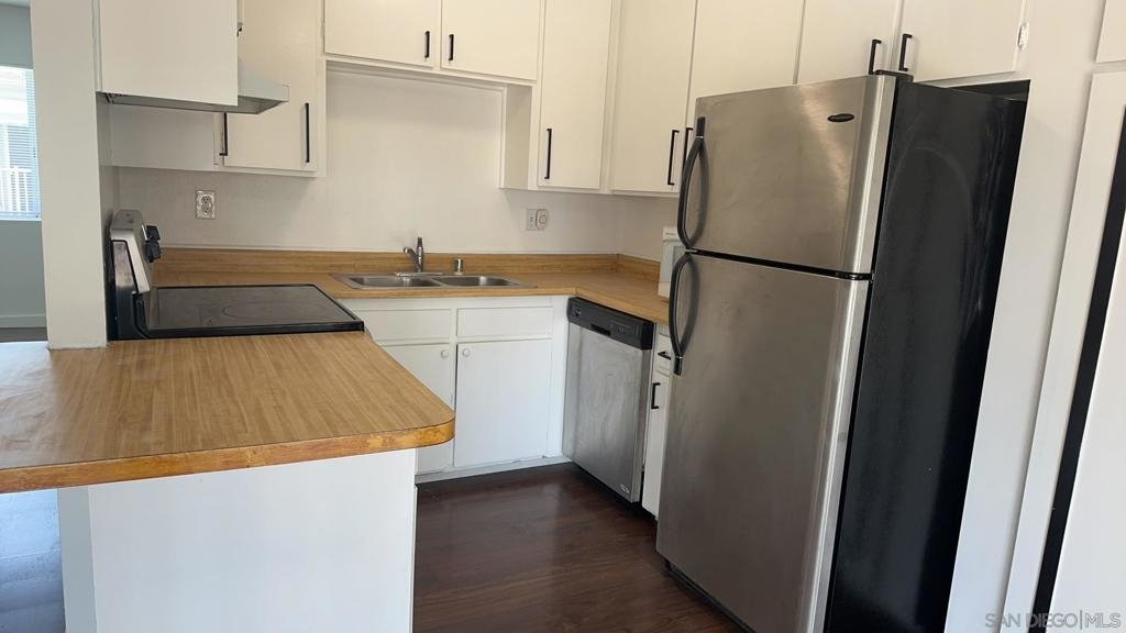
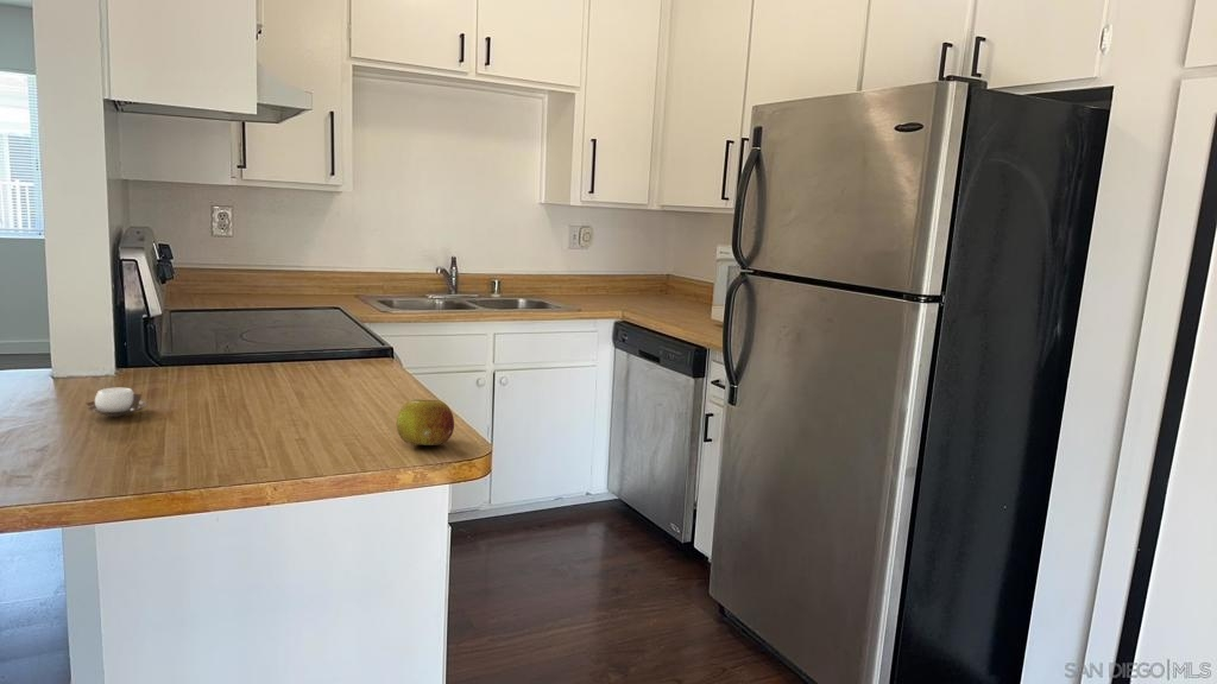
+ cup (115, 403)
+ fruit (425, 422)
